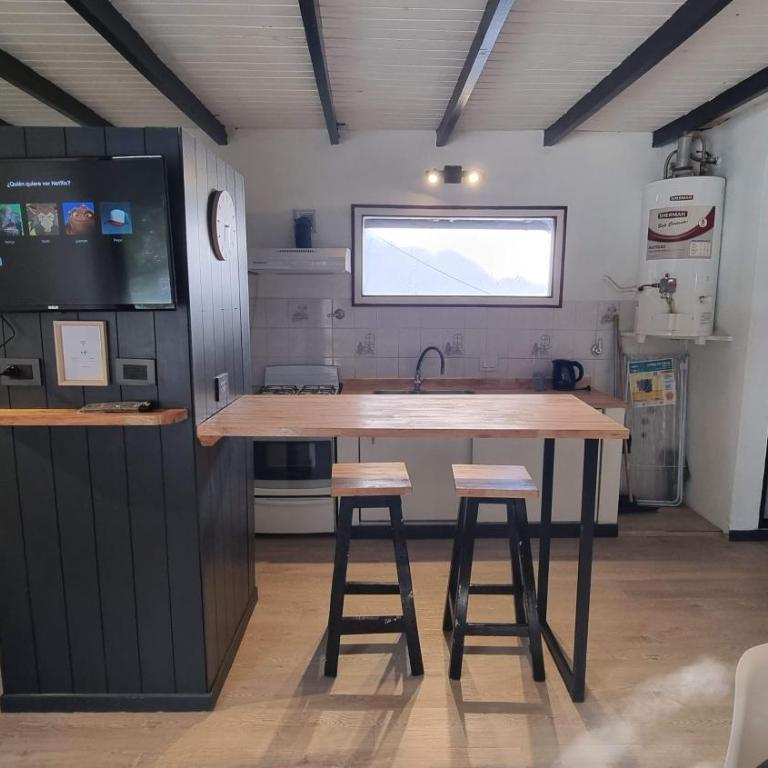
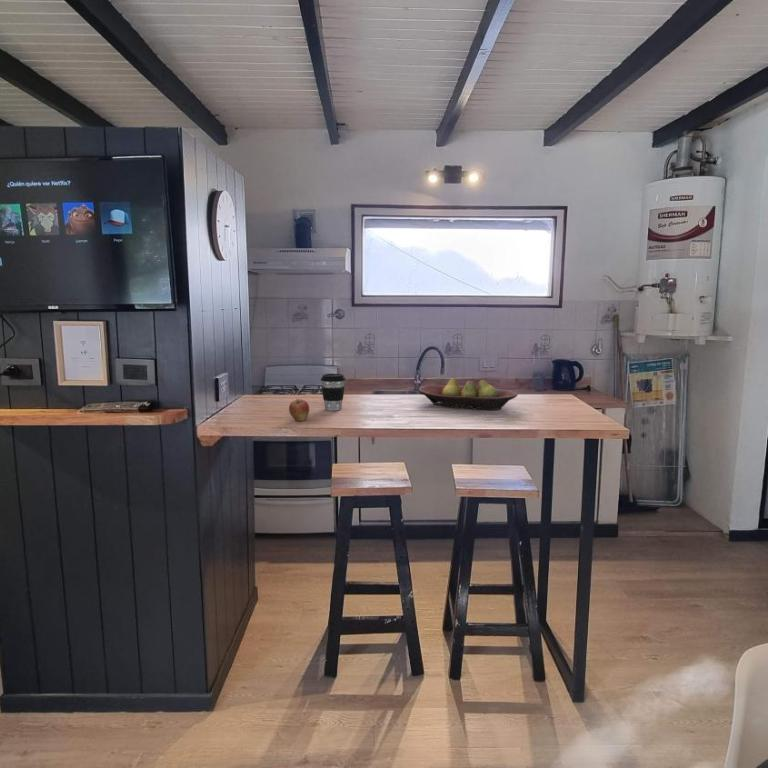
+ coffee cup (333, 392)
+ fruit bowl (466, 392)
+ fruit (299, 408)
